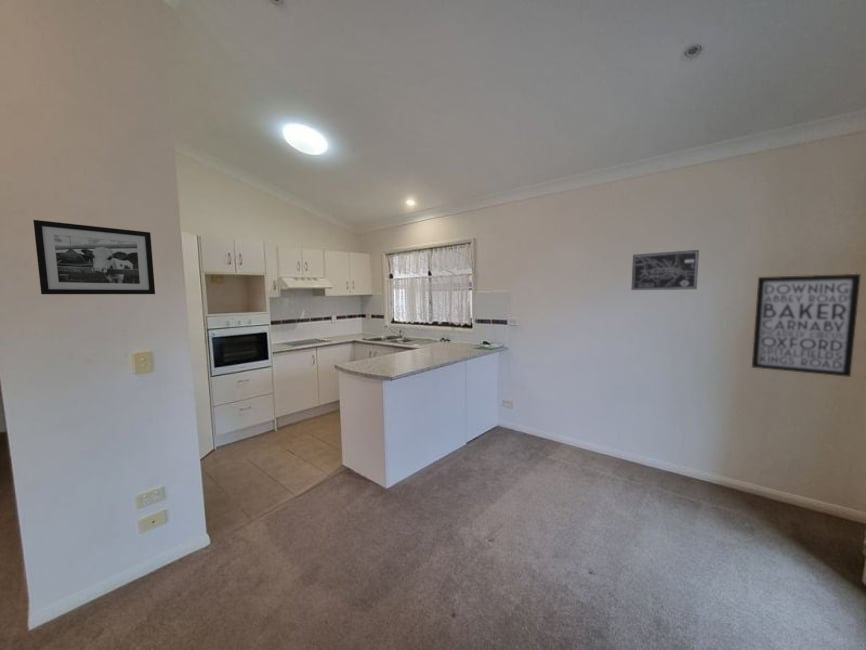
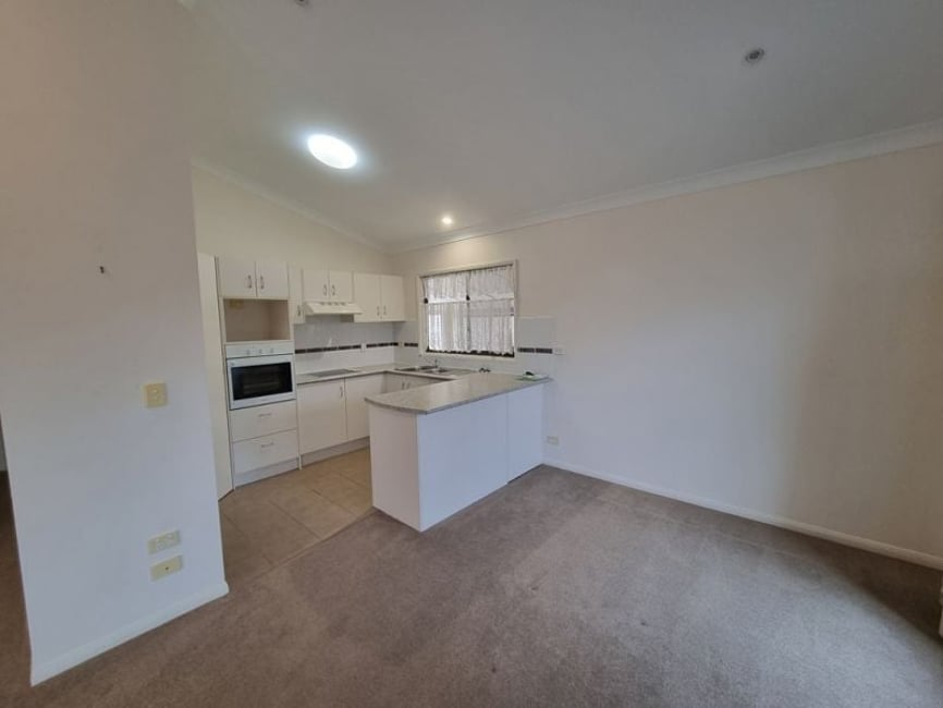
- picture frame (100, 260)
- wall art (801, 324)
- wall art (663, 271)
